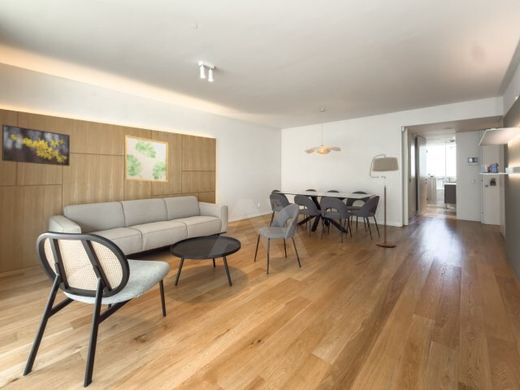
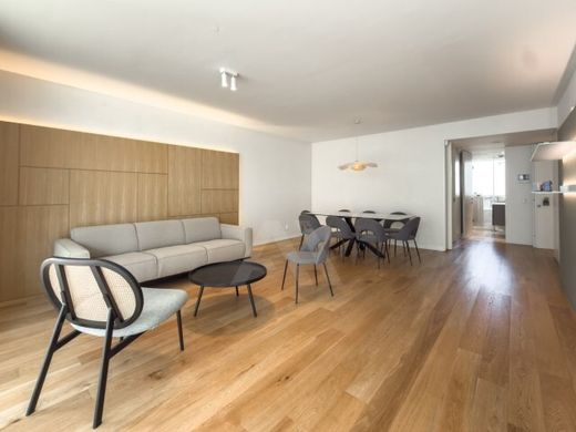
- wall art (147, 160)
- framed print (38, 146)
- floor lamp (384, 199)
